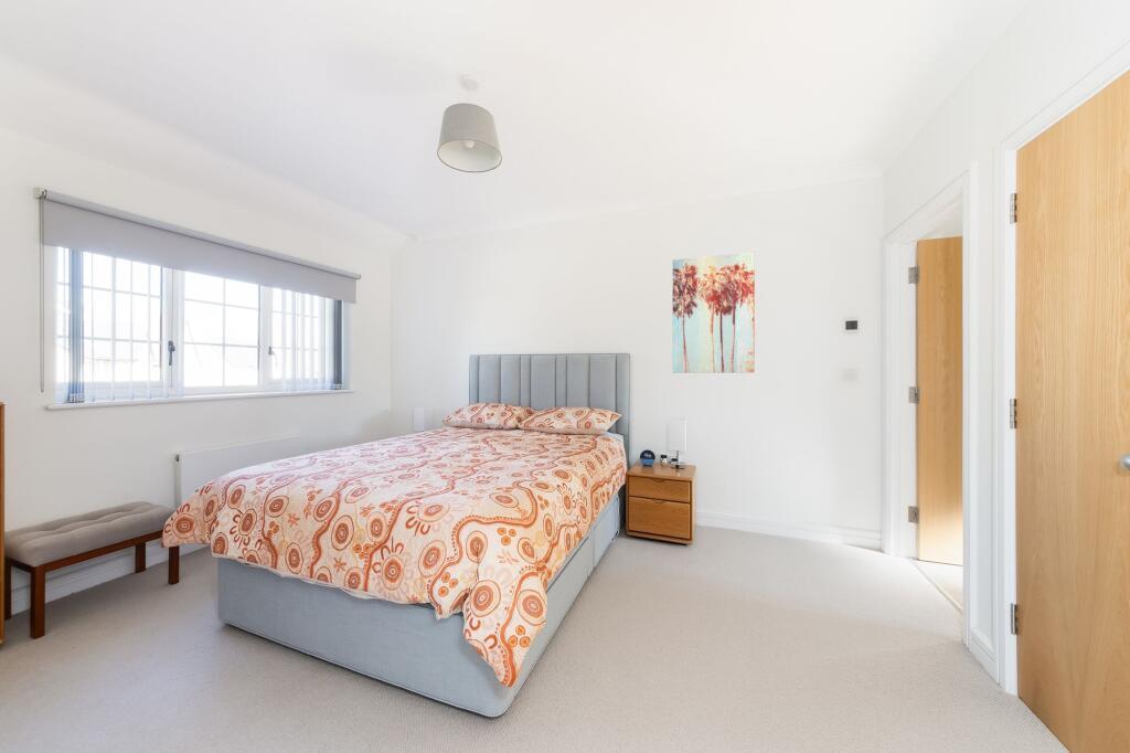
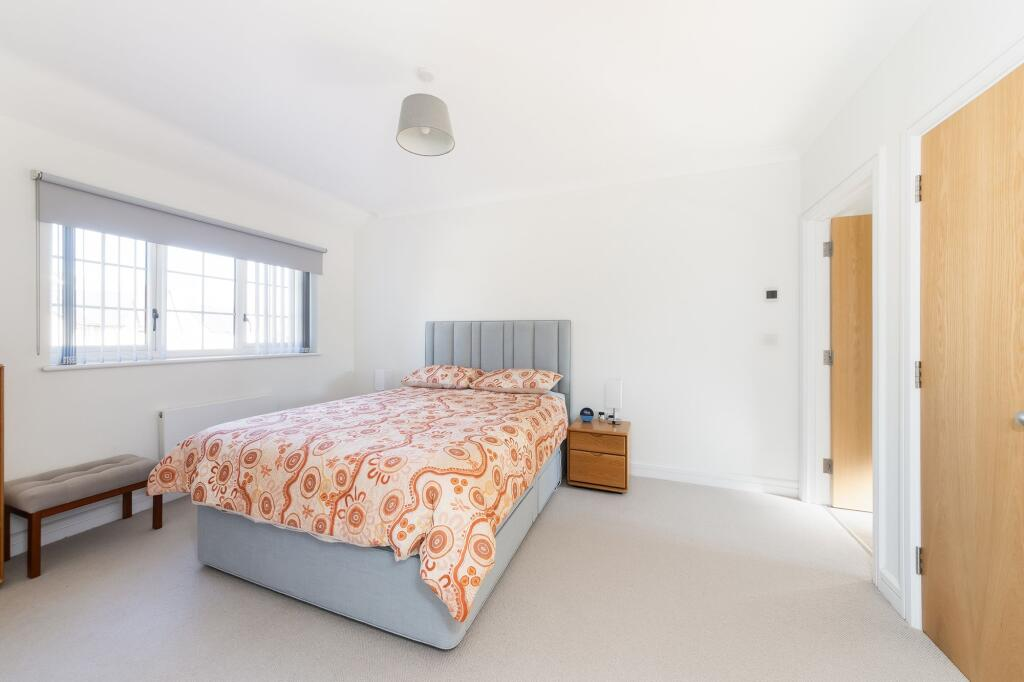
- wall art (712, 314)
